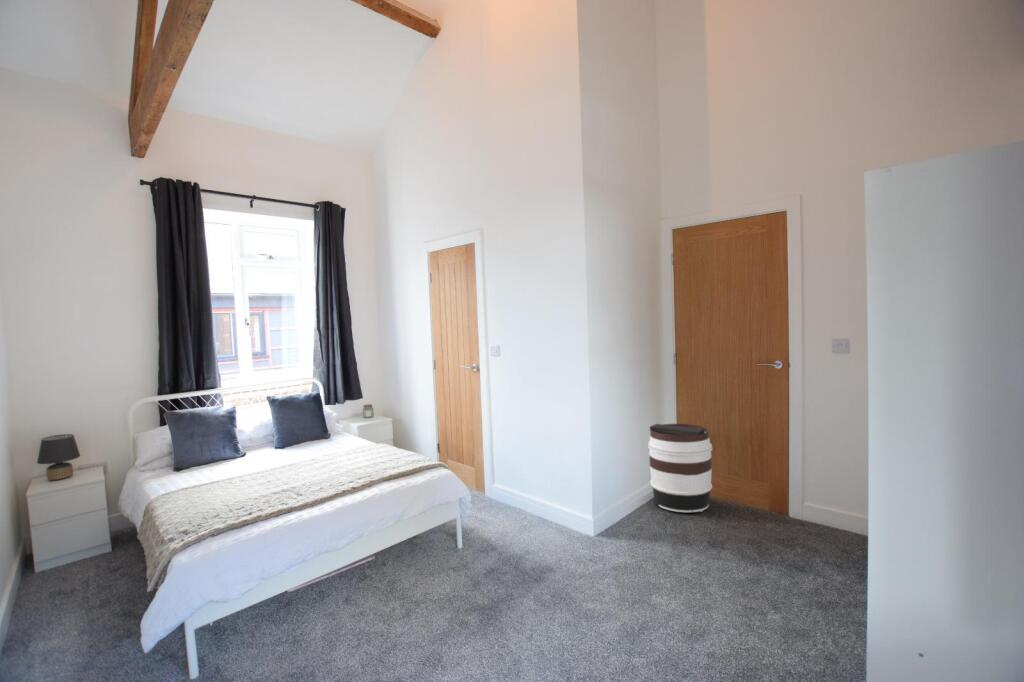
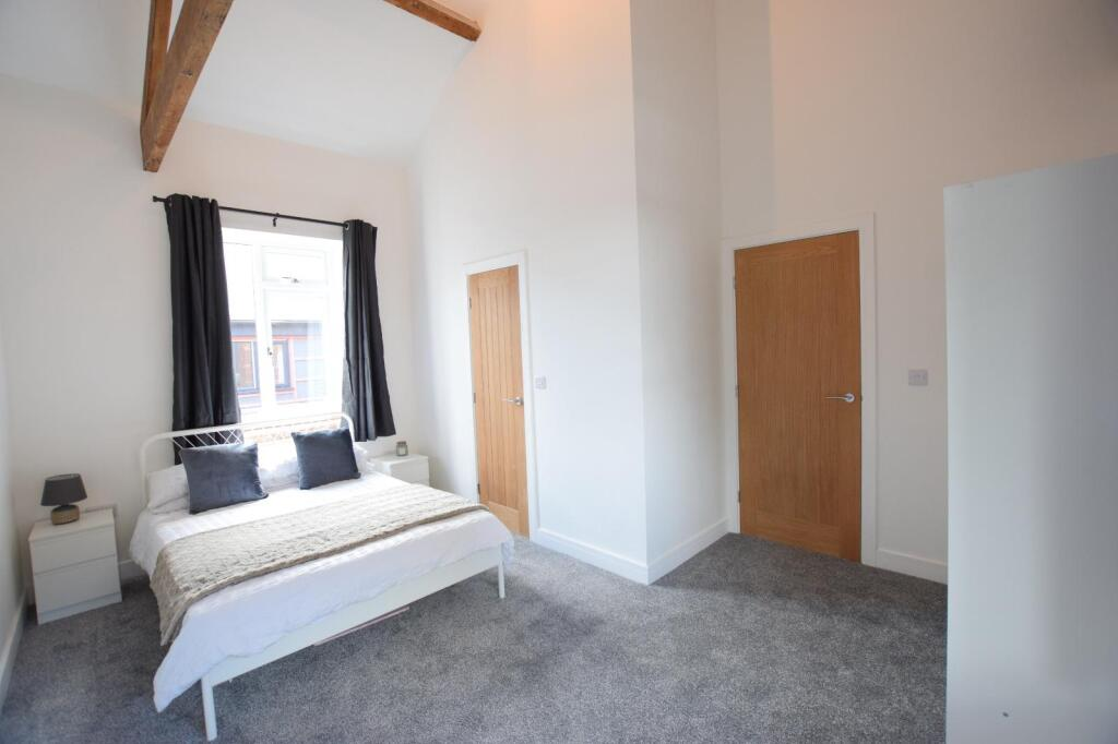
- barrel (679, 465)
